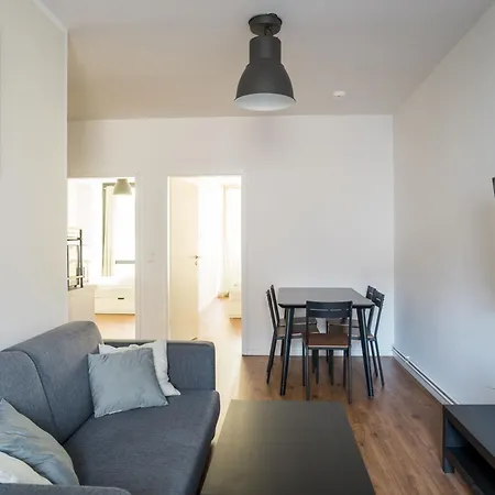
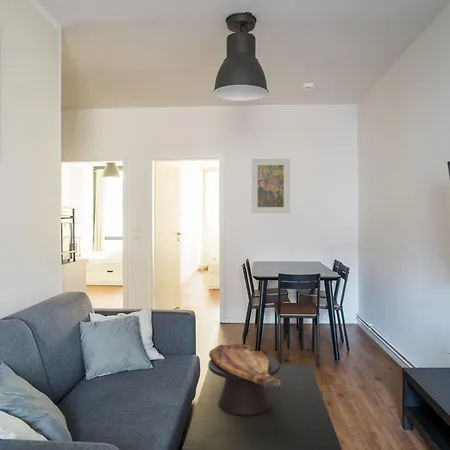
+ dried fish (244, 383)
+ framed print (270, 186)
